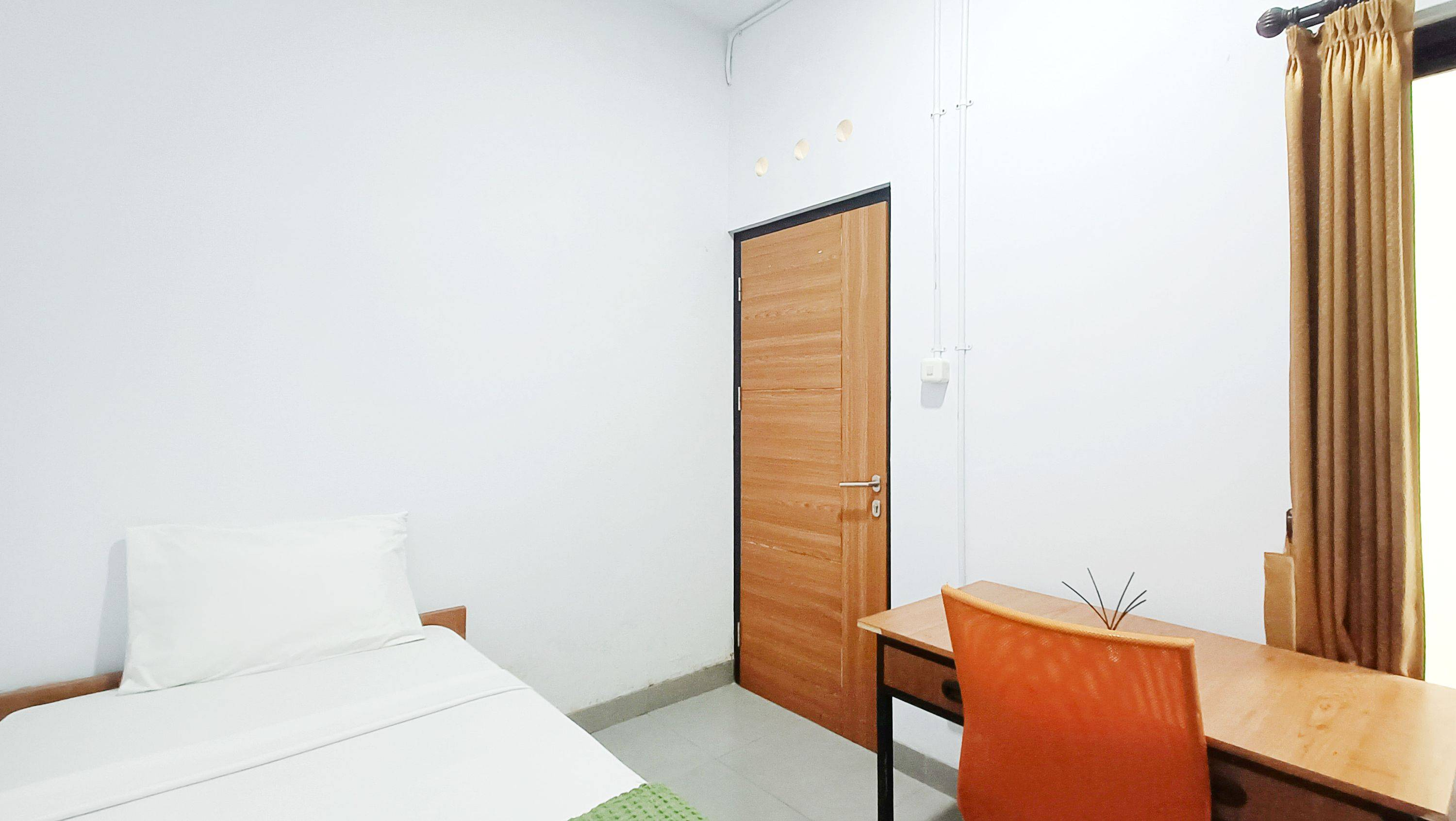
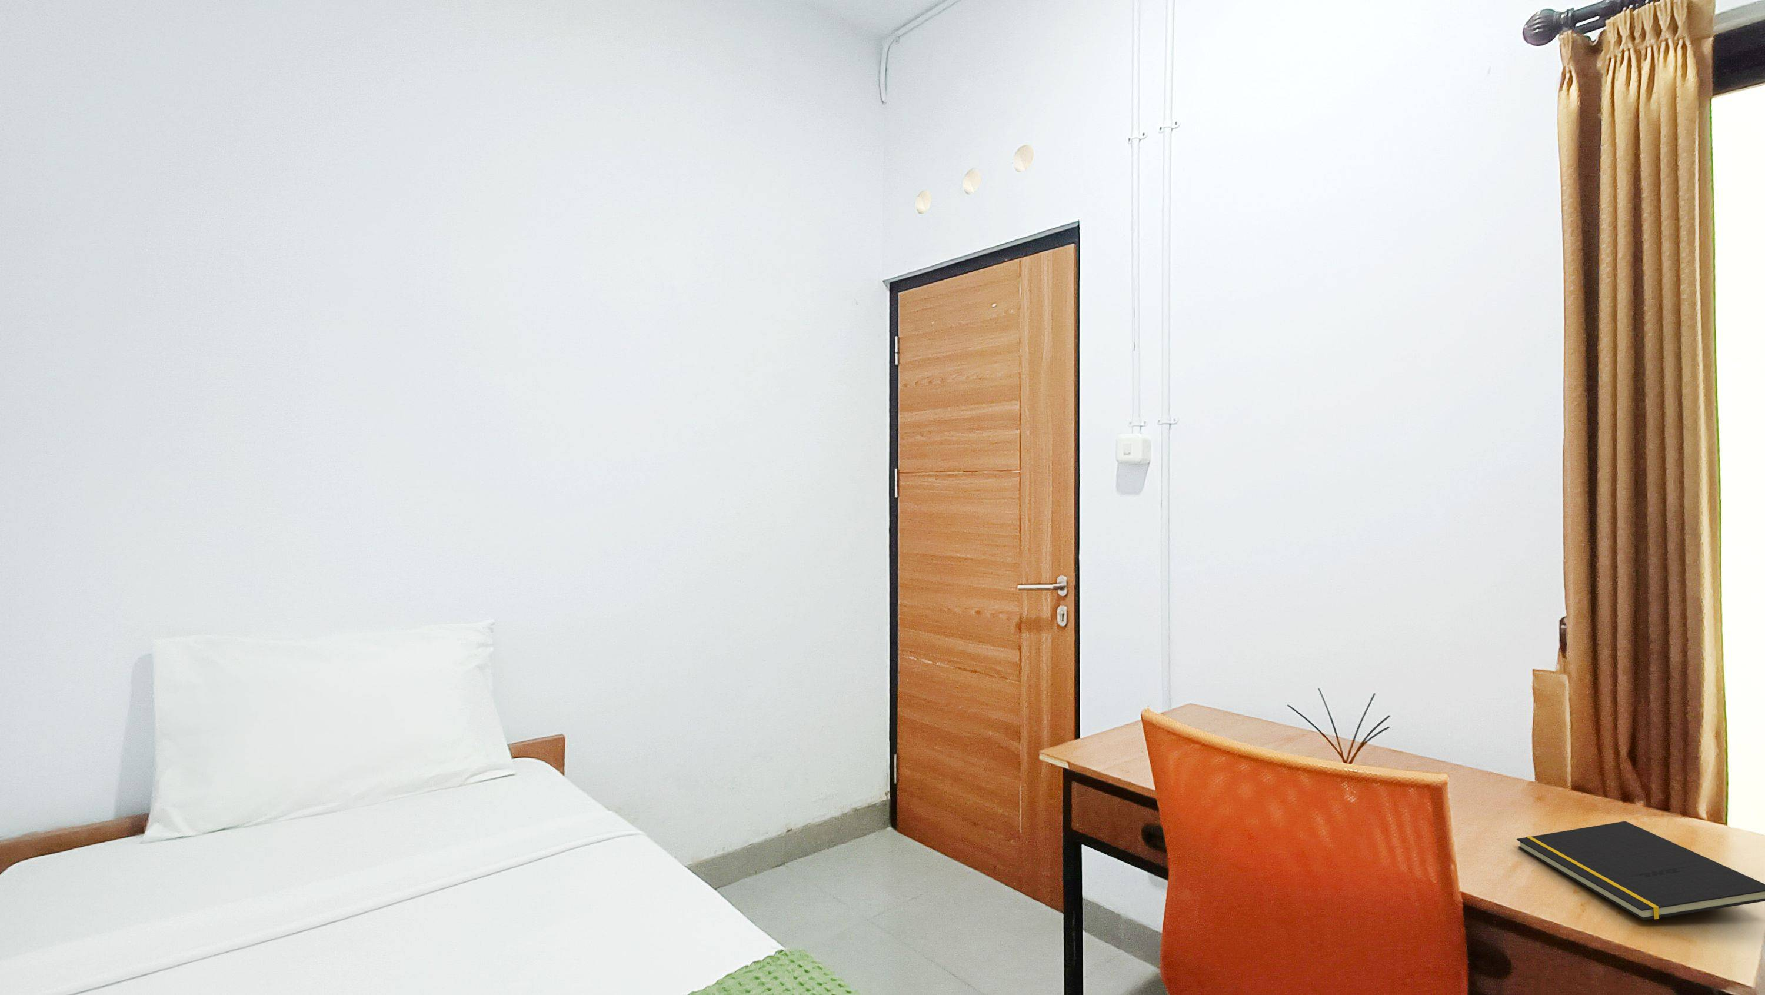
+ notepad (1634, 865)
